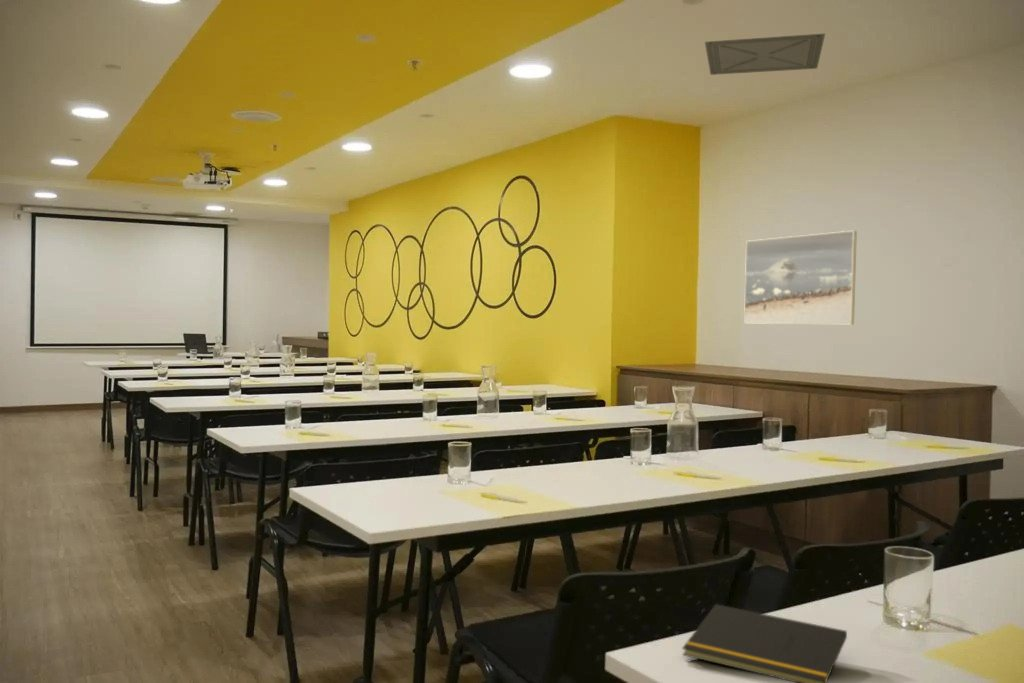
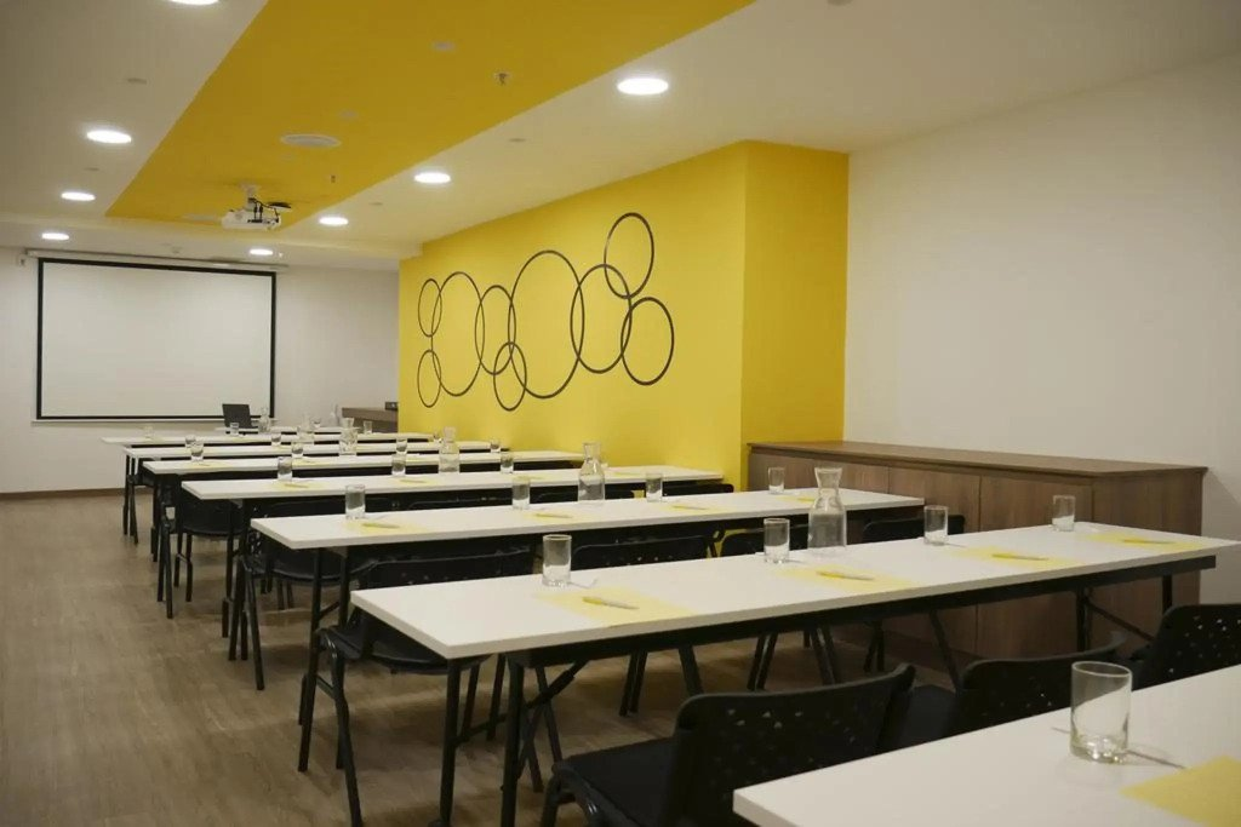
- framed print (796, 280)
- ceiling vent (763, 55)
- notepad (764, 642)
